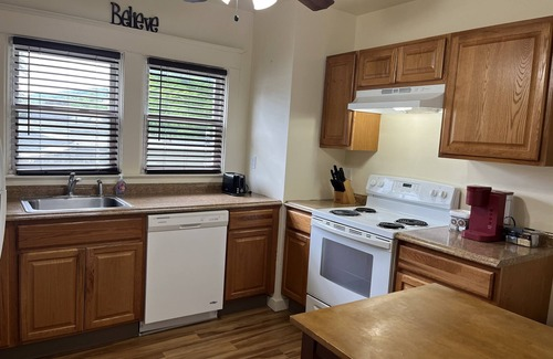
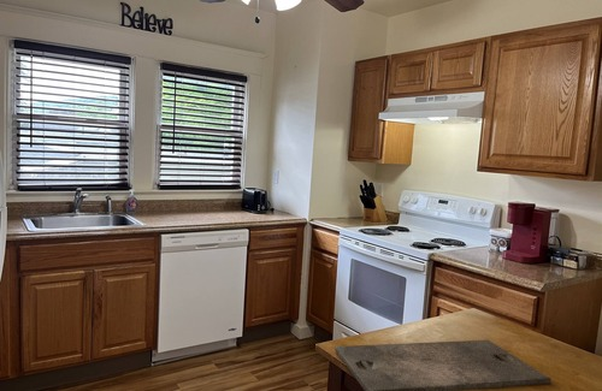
+ cutting board (437, 363)
